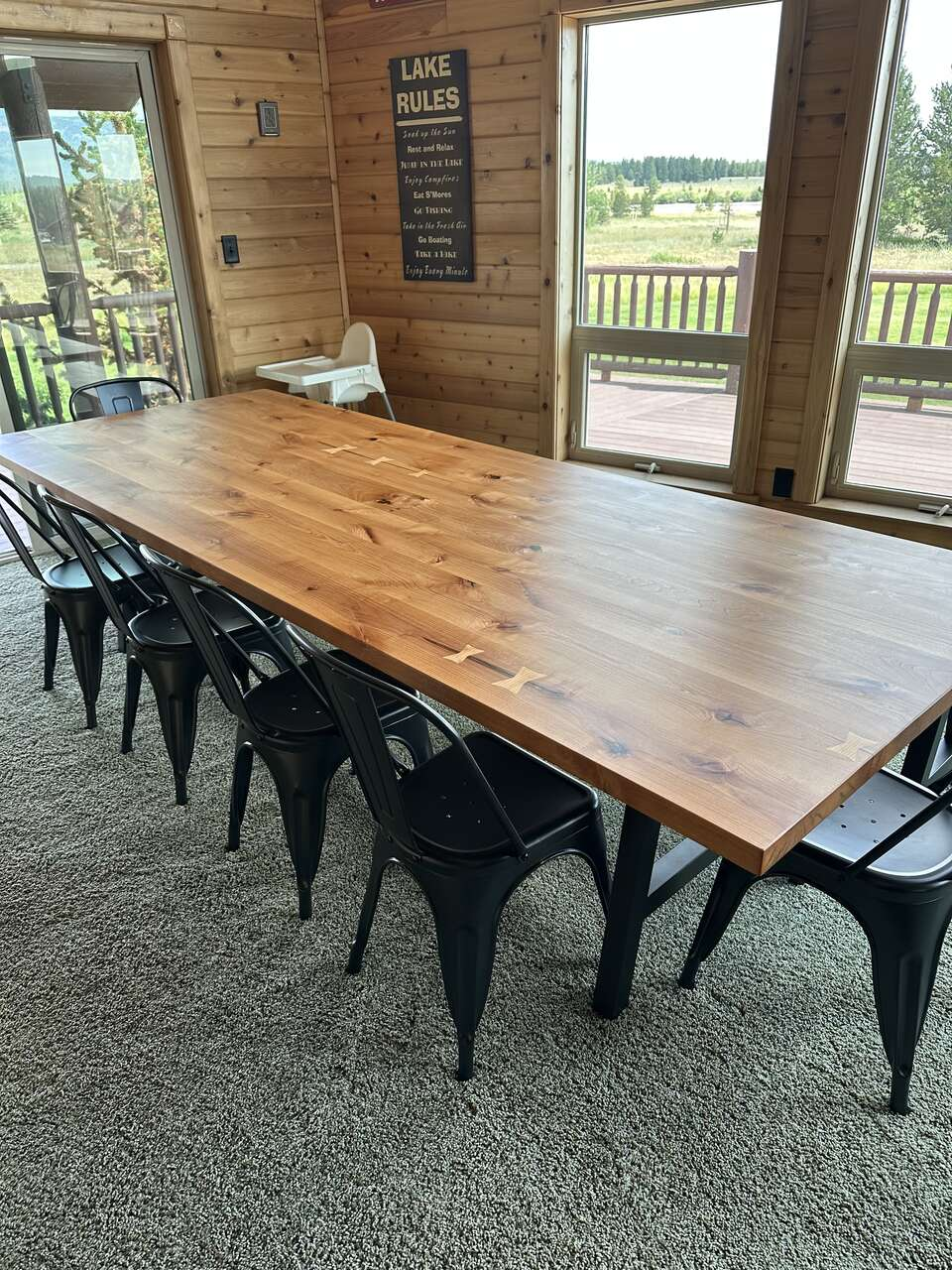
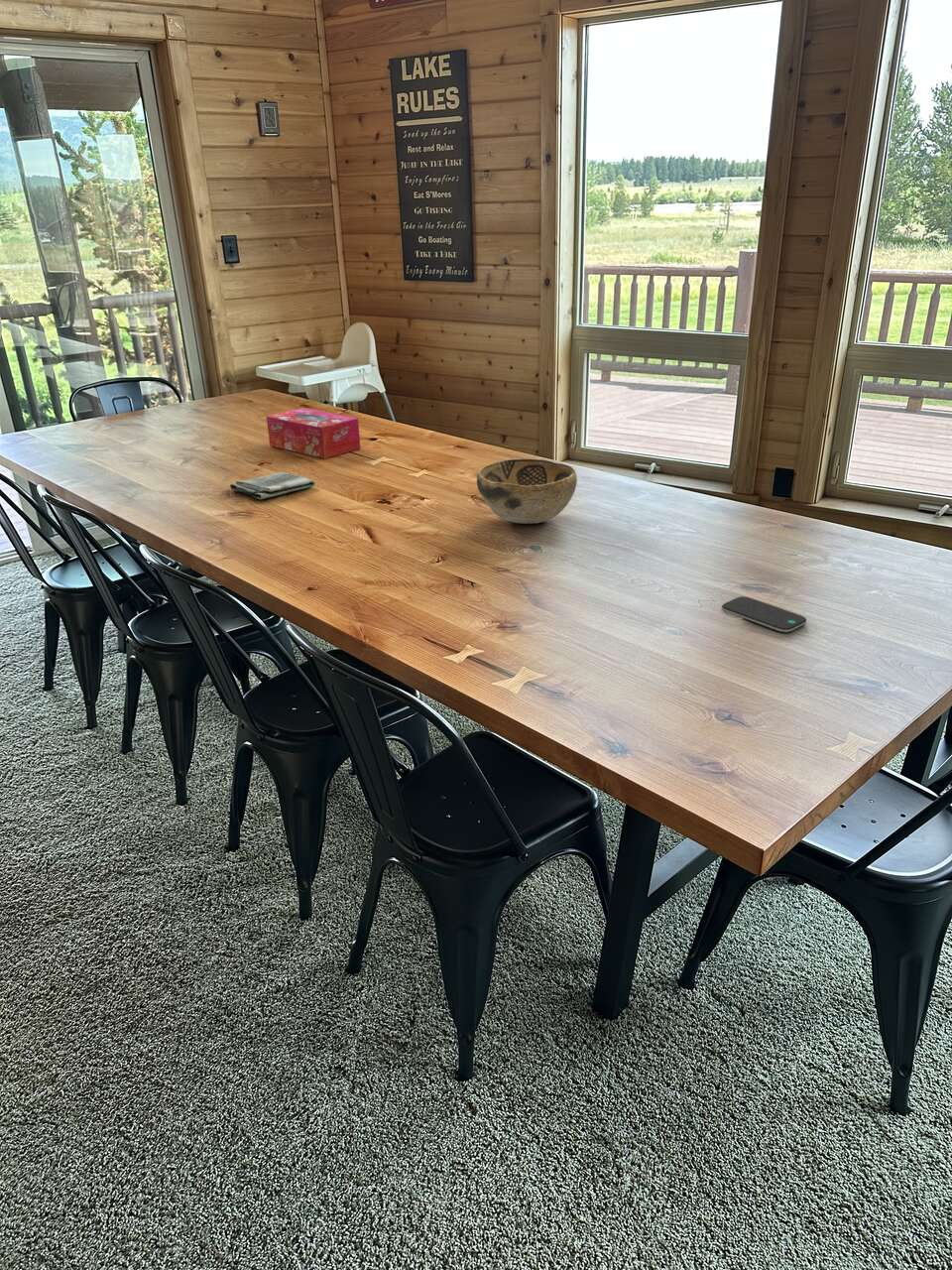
+ tissue box (312, 432)
+ smartphone (763, 613)
+ decorative bowl (527, 495)
+ dish towel (271, 483)
